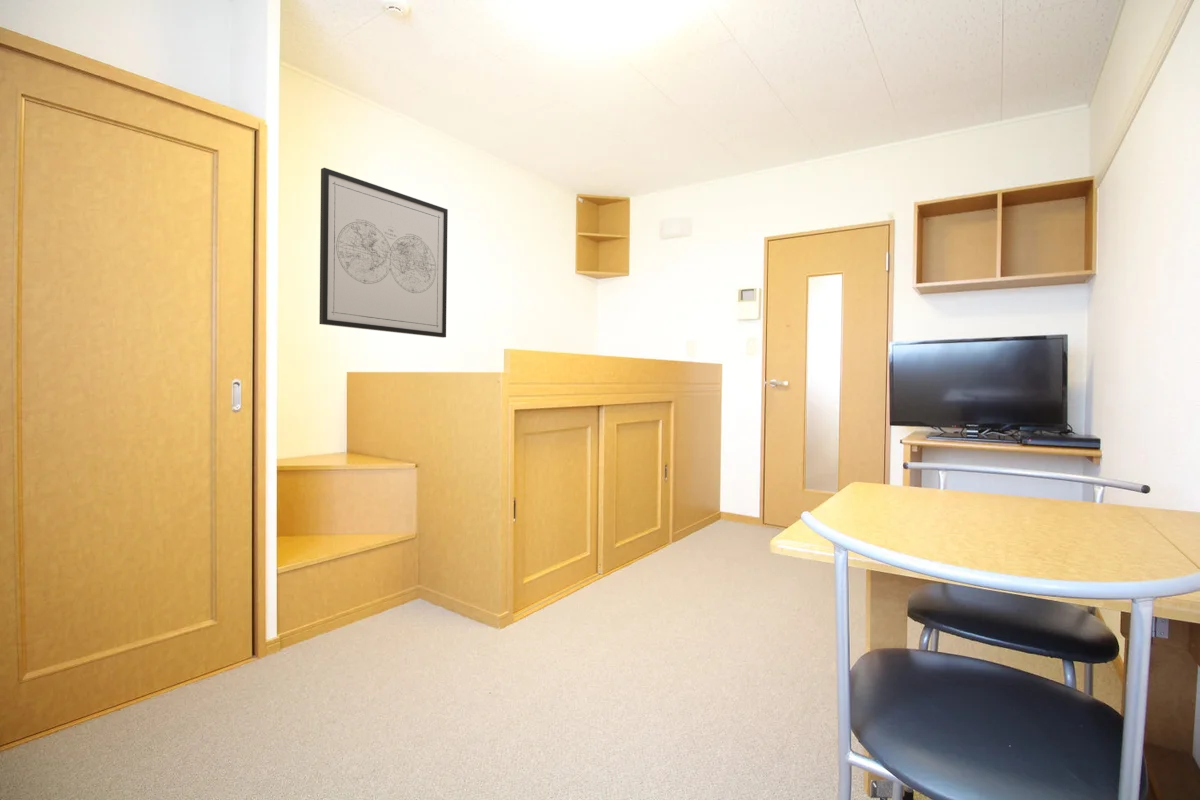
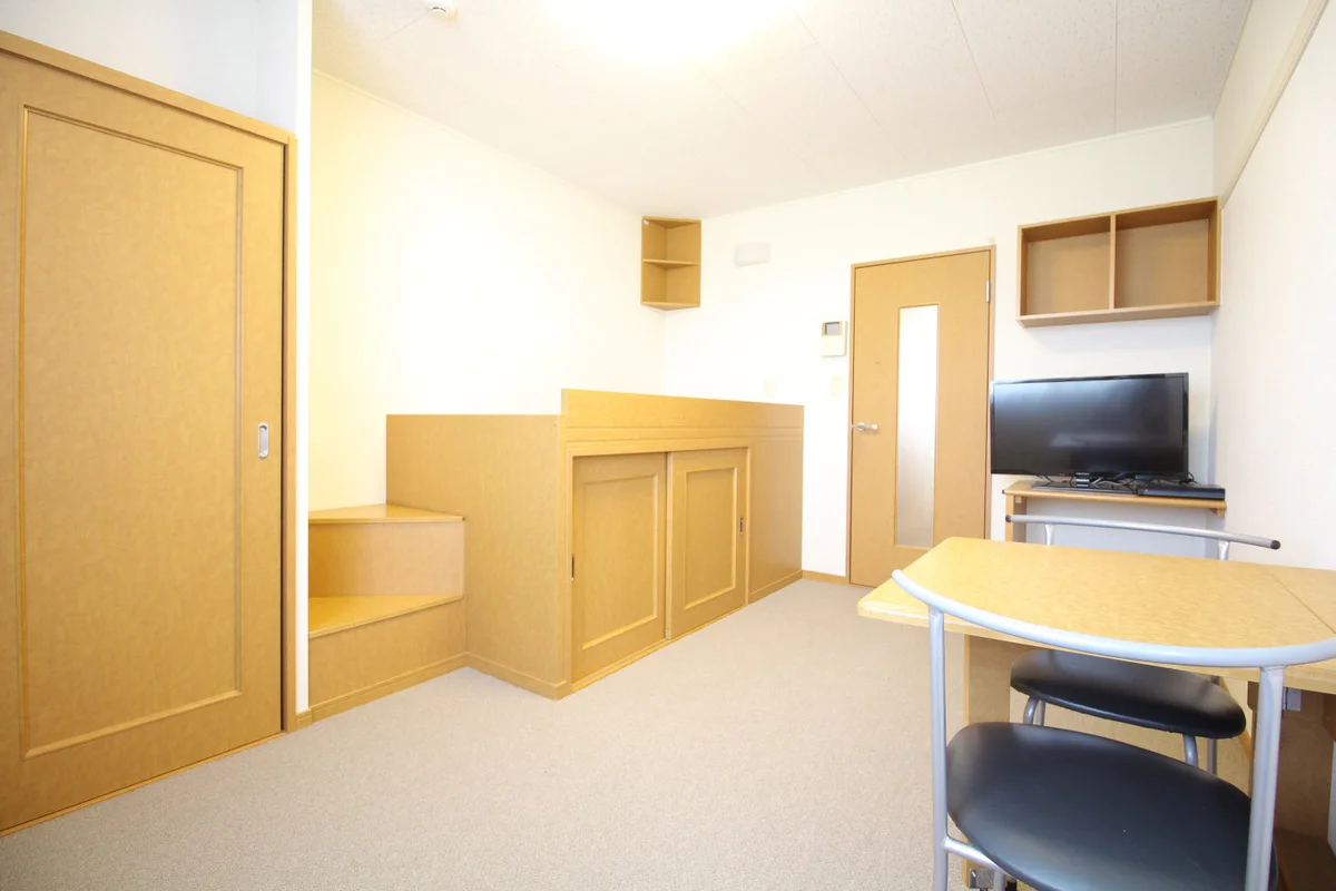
- wall art (389, 261)
